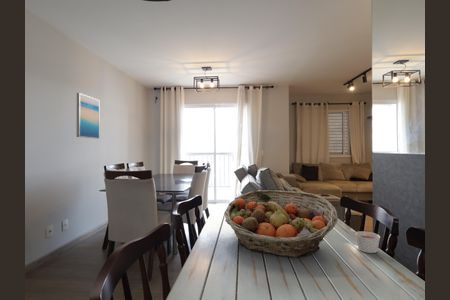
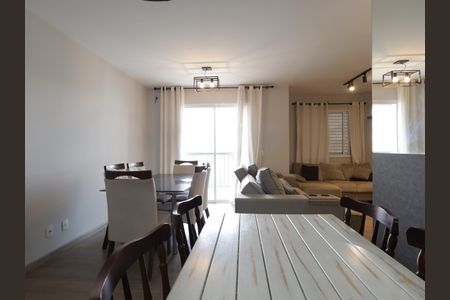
- wall art (88, 117)
- candle (367, 242)
- fruit basket (277, 219)
